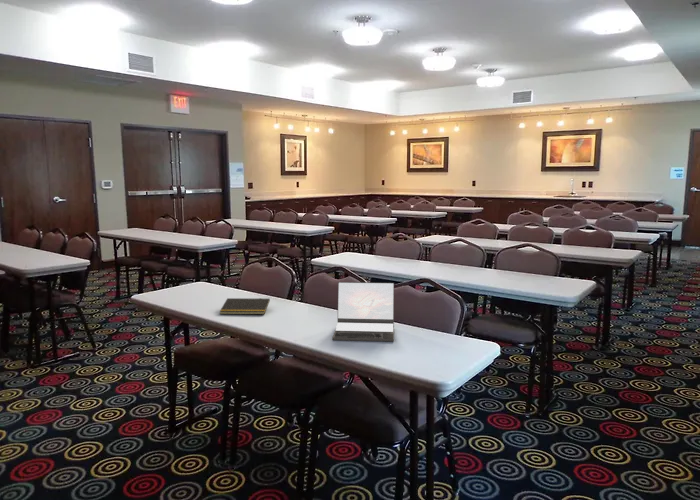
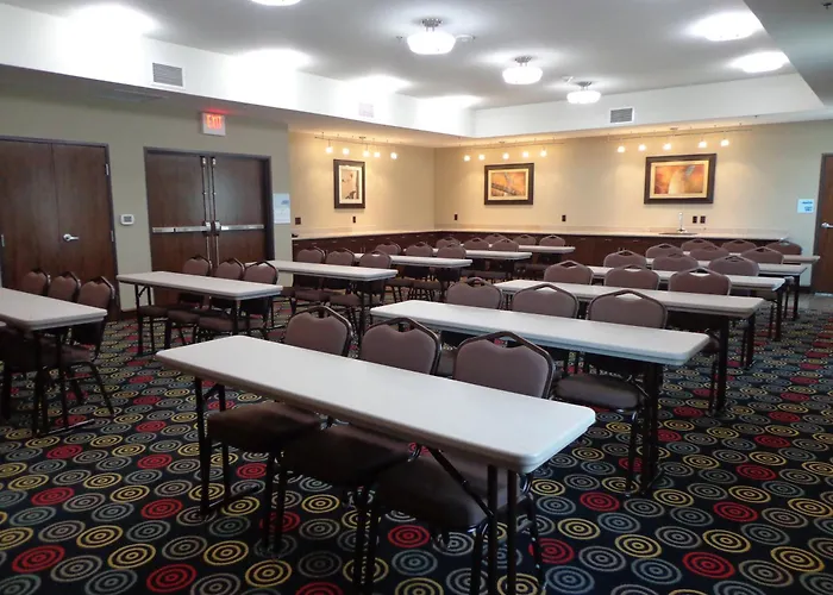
- laptop (364, 310)
- notepad (245, 306)
